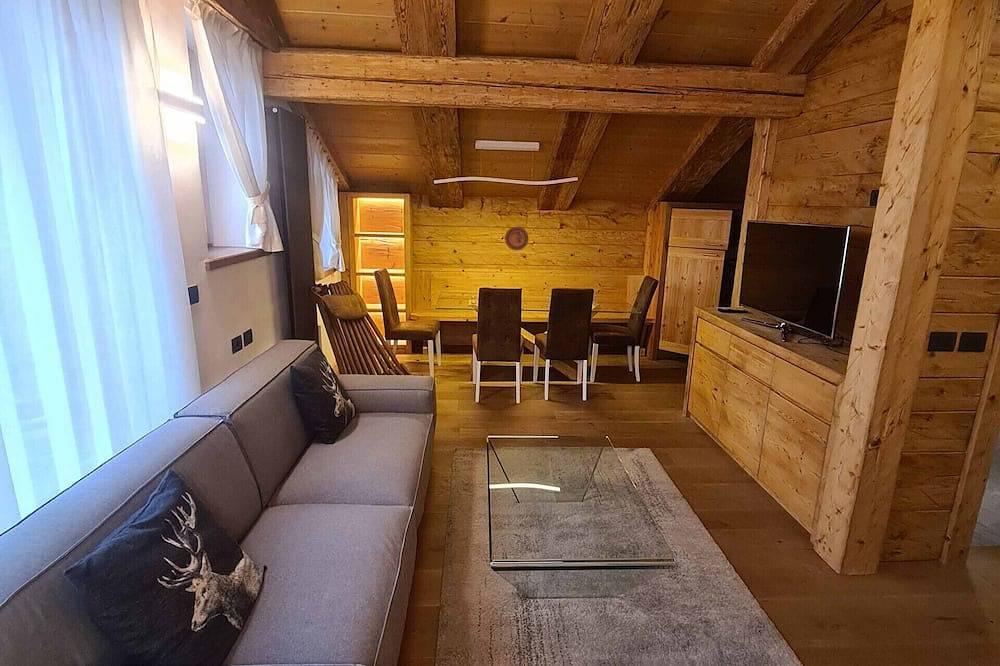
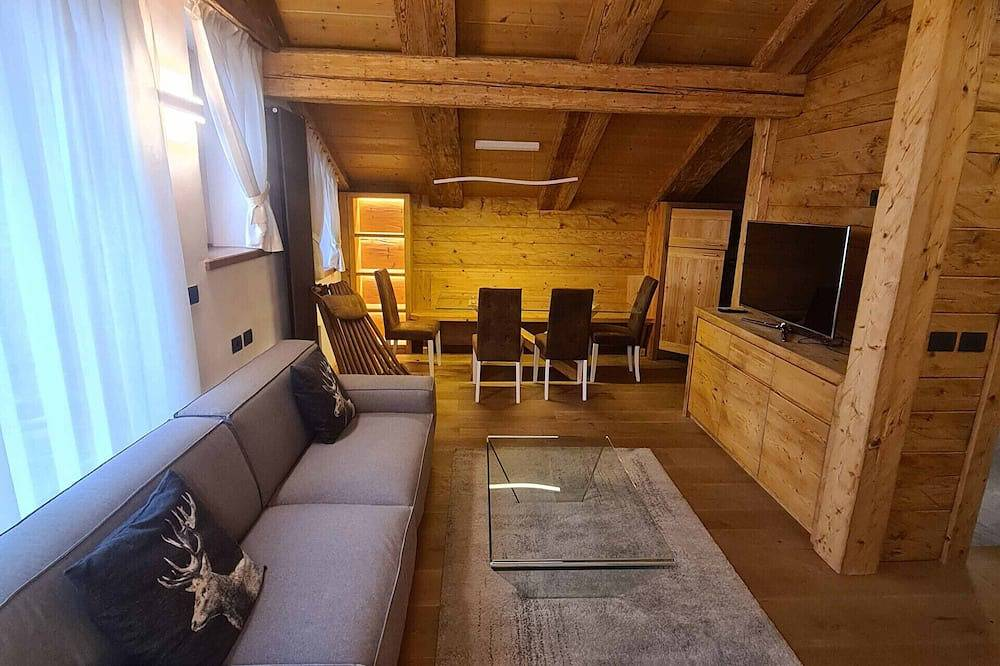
- decorative plate (516, 238)
